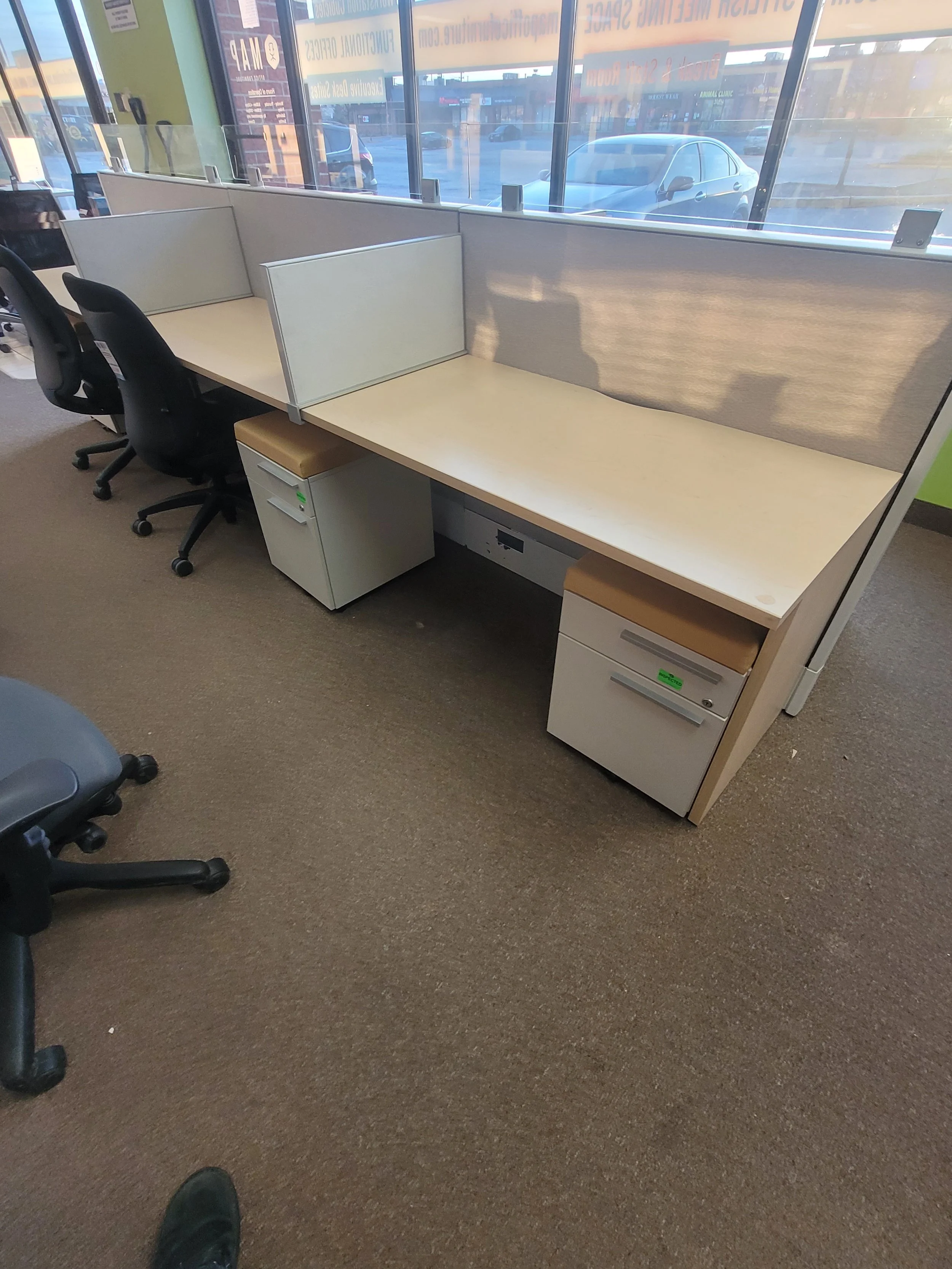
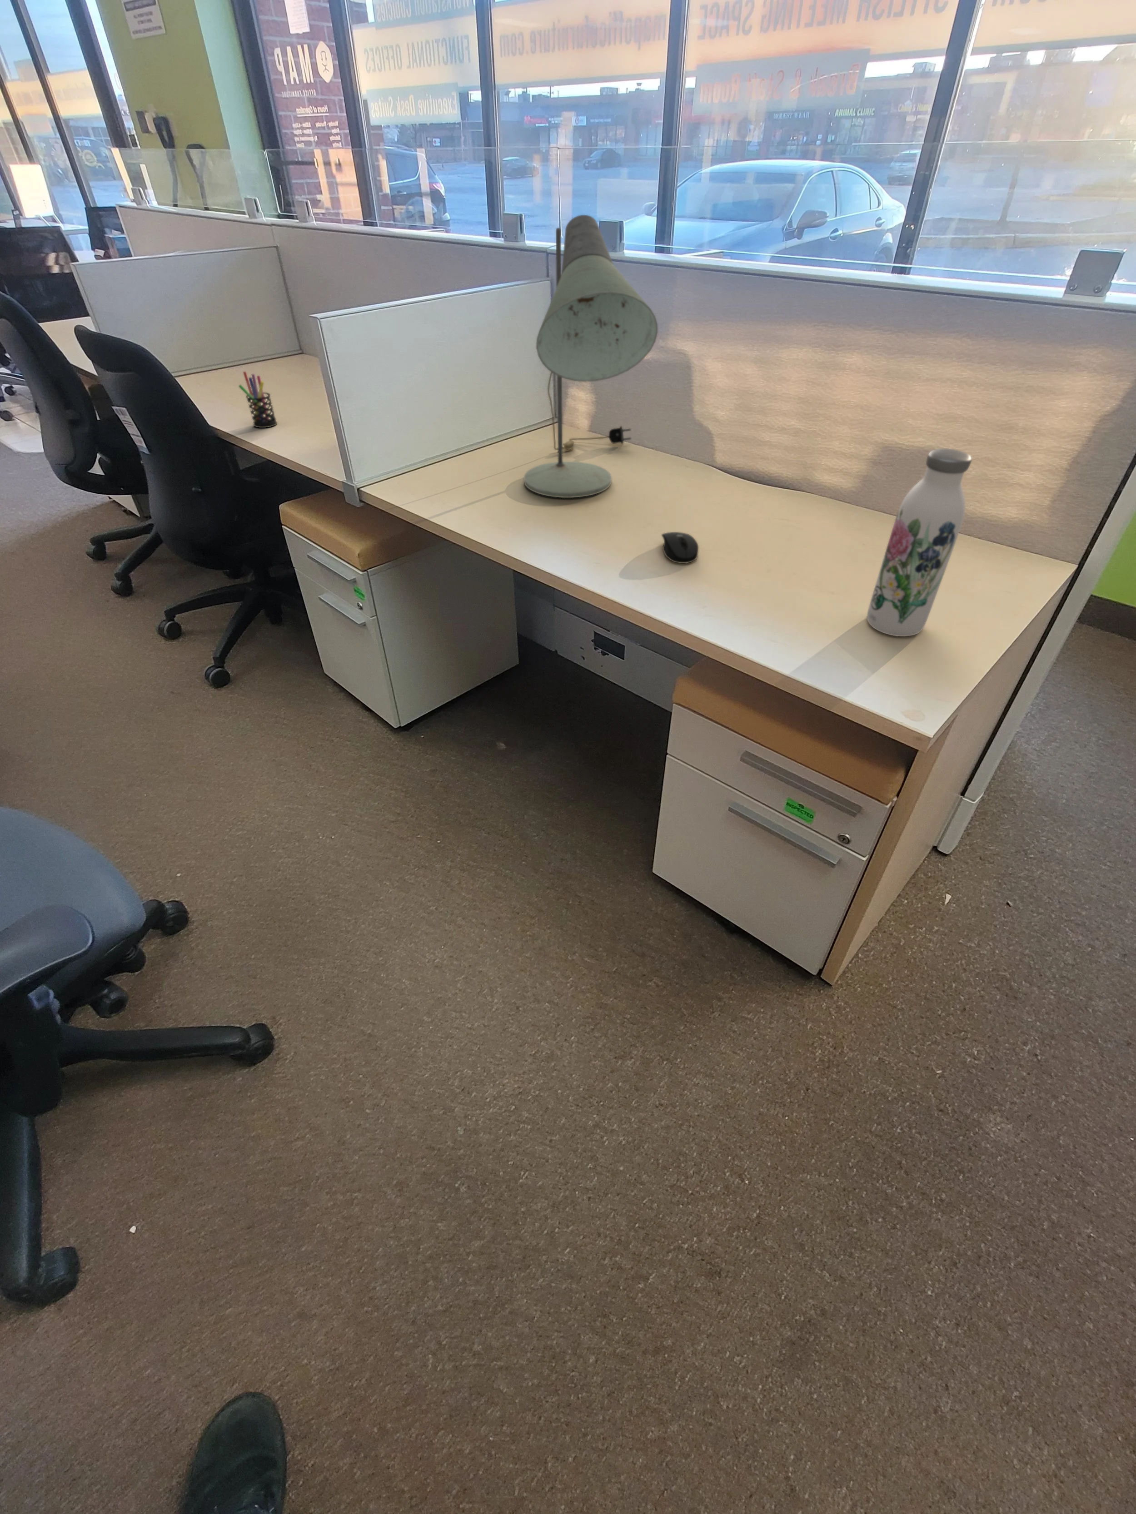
+ mouse (680, 543)
+ desk lamp (597, 359)
+ water bottle (920, 545)
+ pen holder (255, 400)
